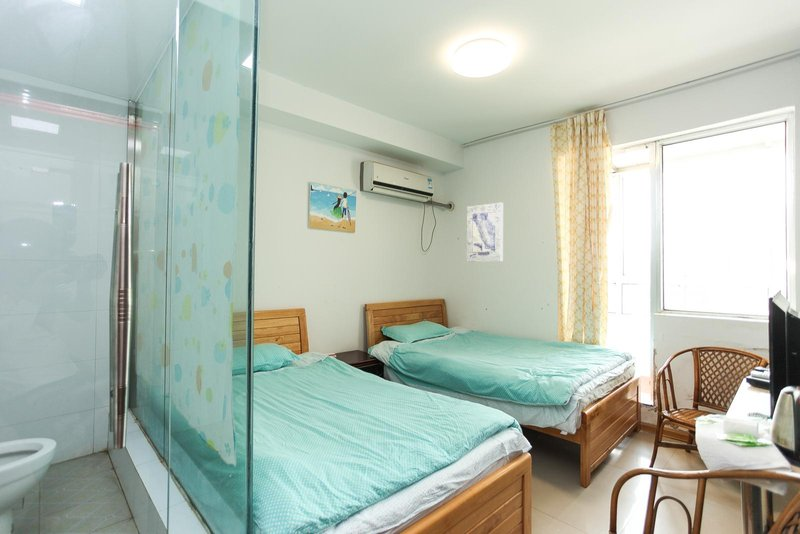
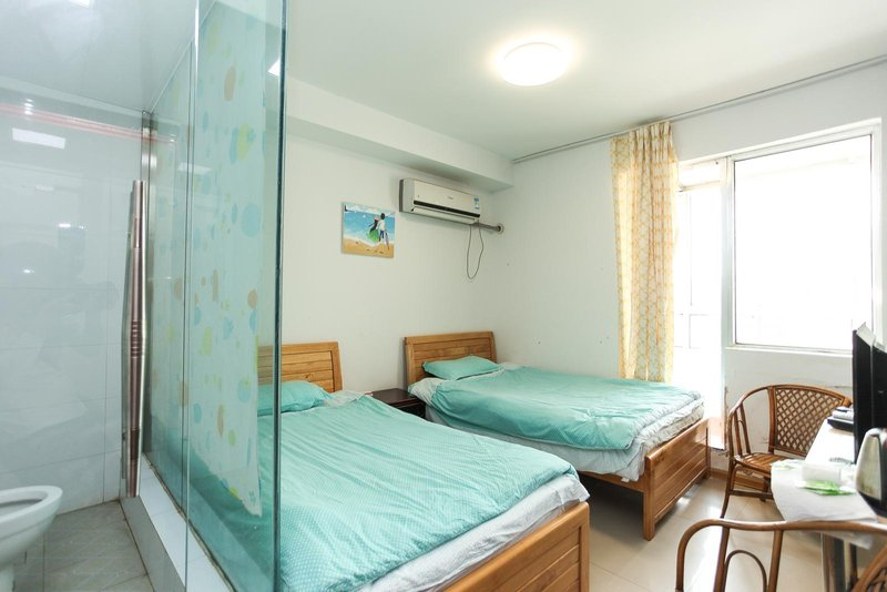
- wall art (484, 233)
